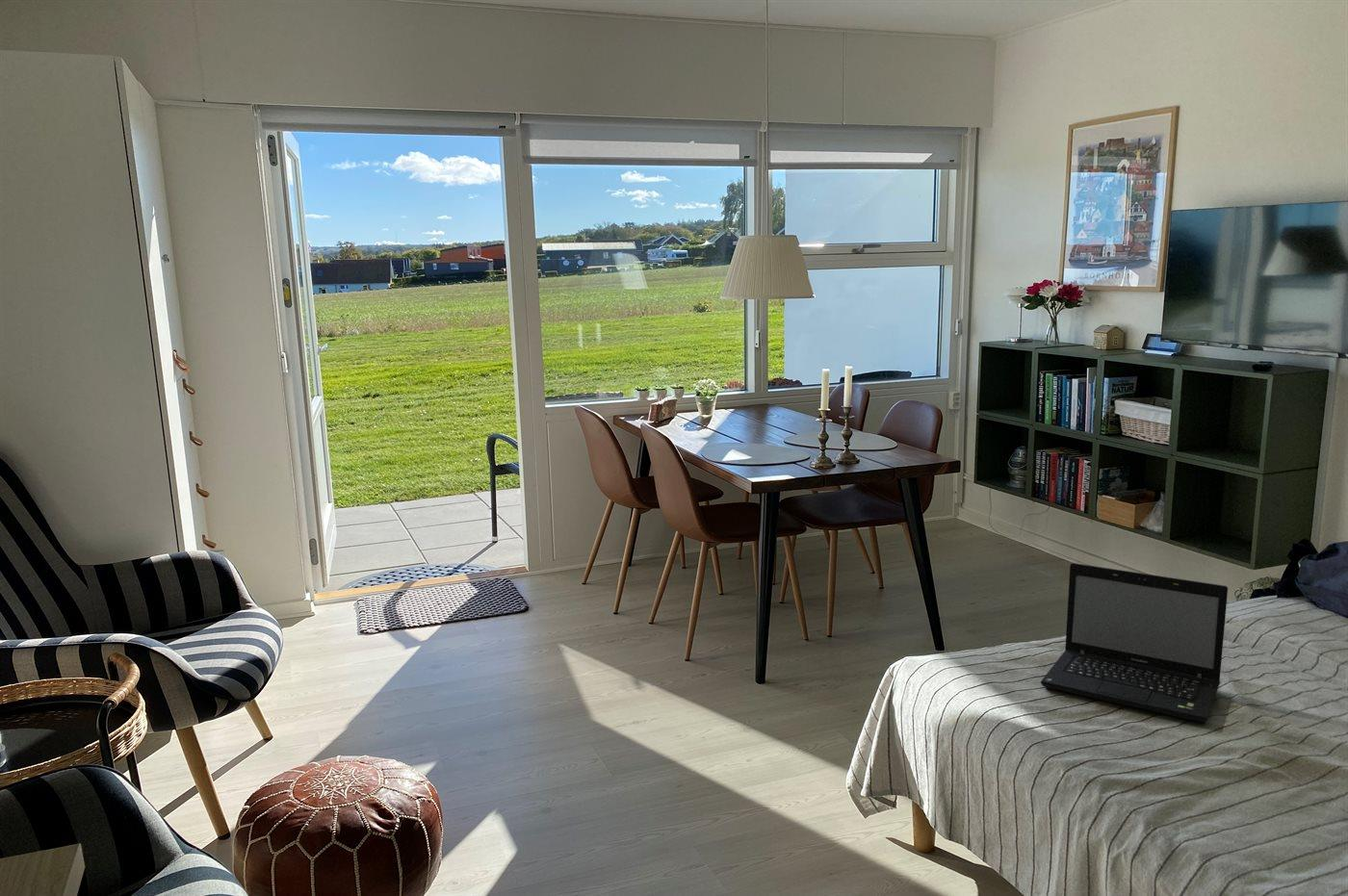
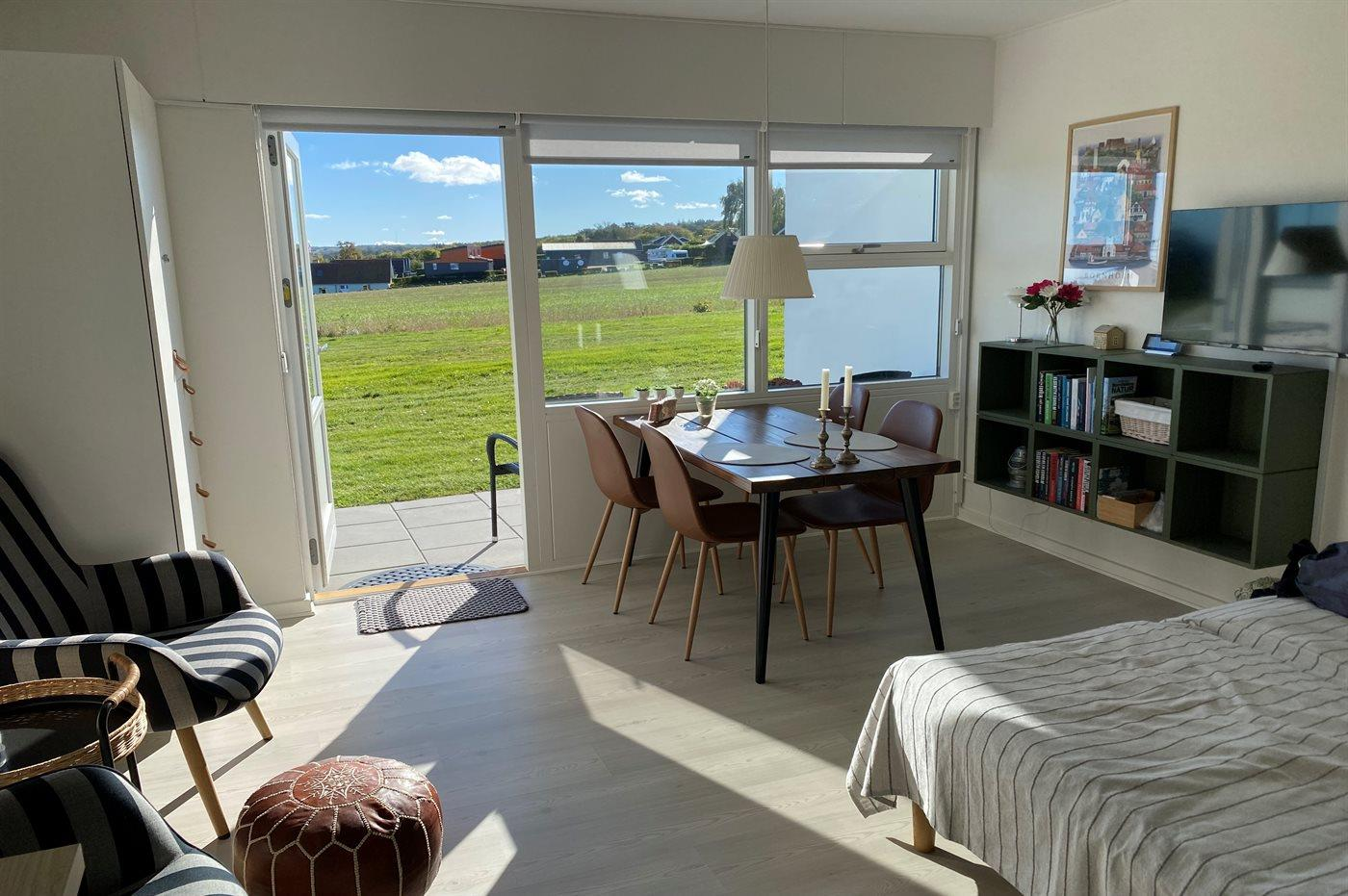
- laptop (1132, 638)
